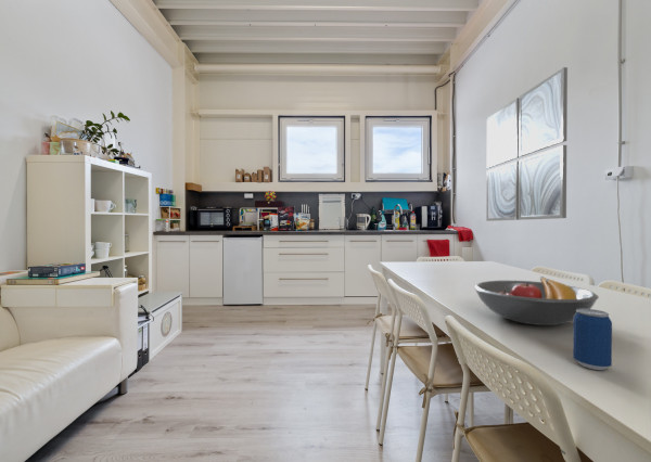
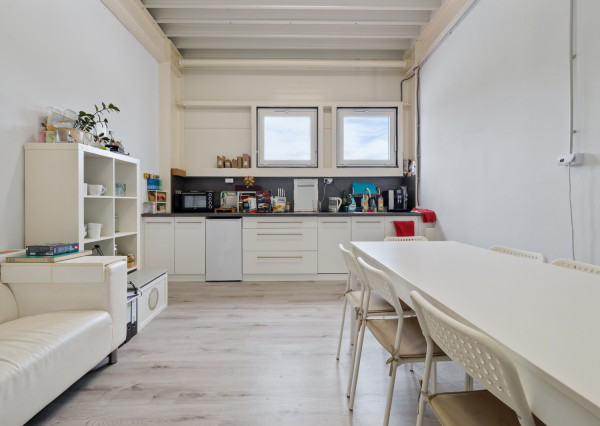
- wall art (519, 159)
- beverage can (591, 338)
- fruit bowl (531, 299)
